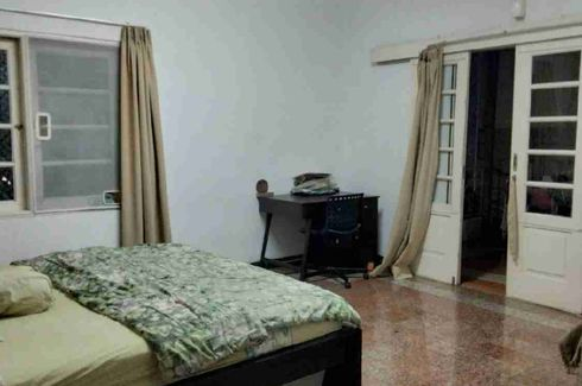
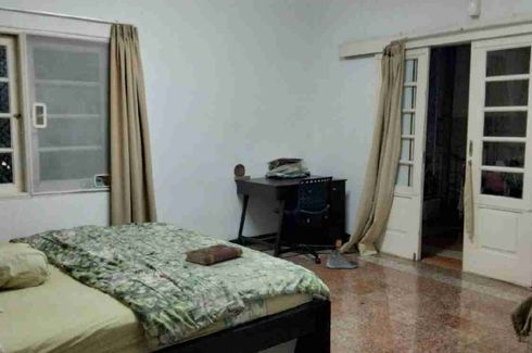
+ sneaker (342, 257)
+ book (214, 253)
